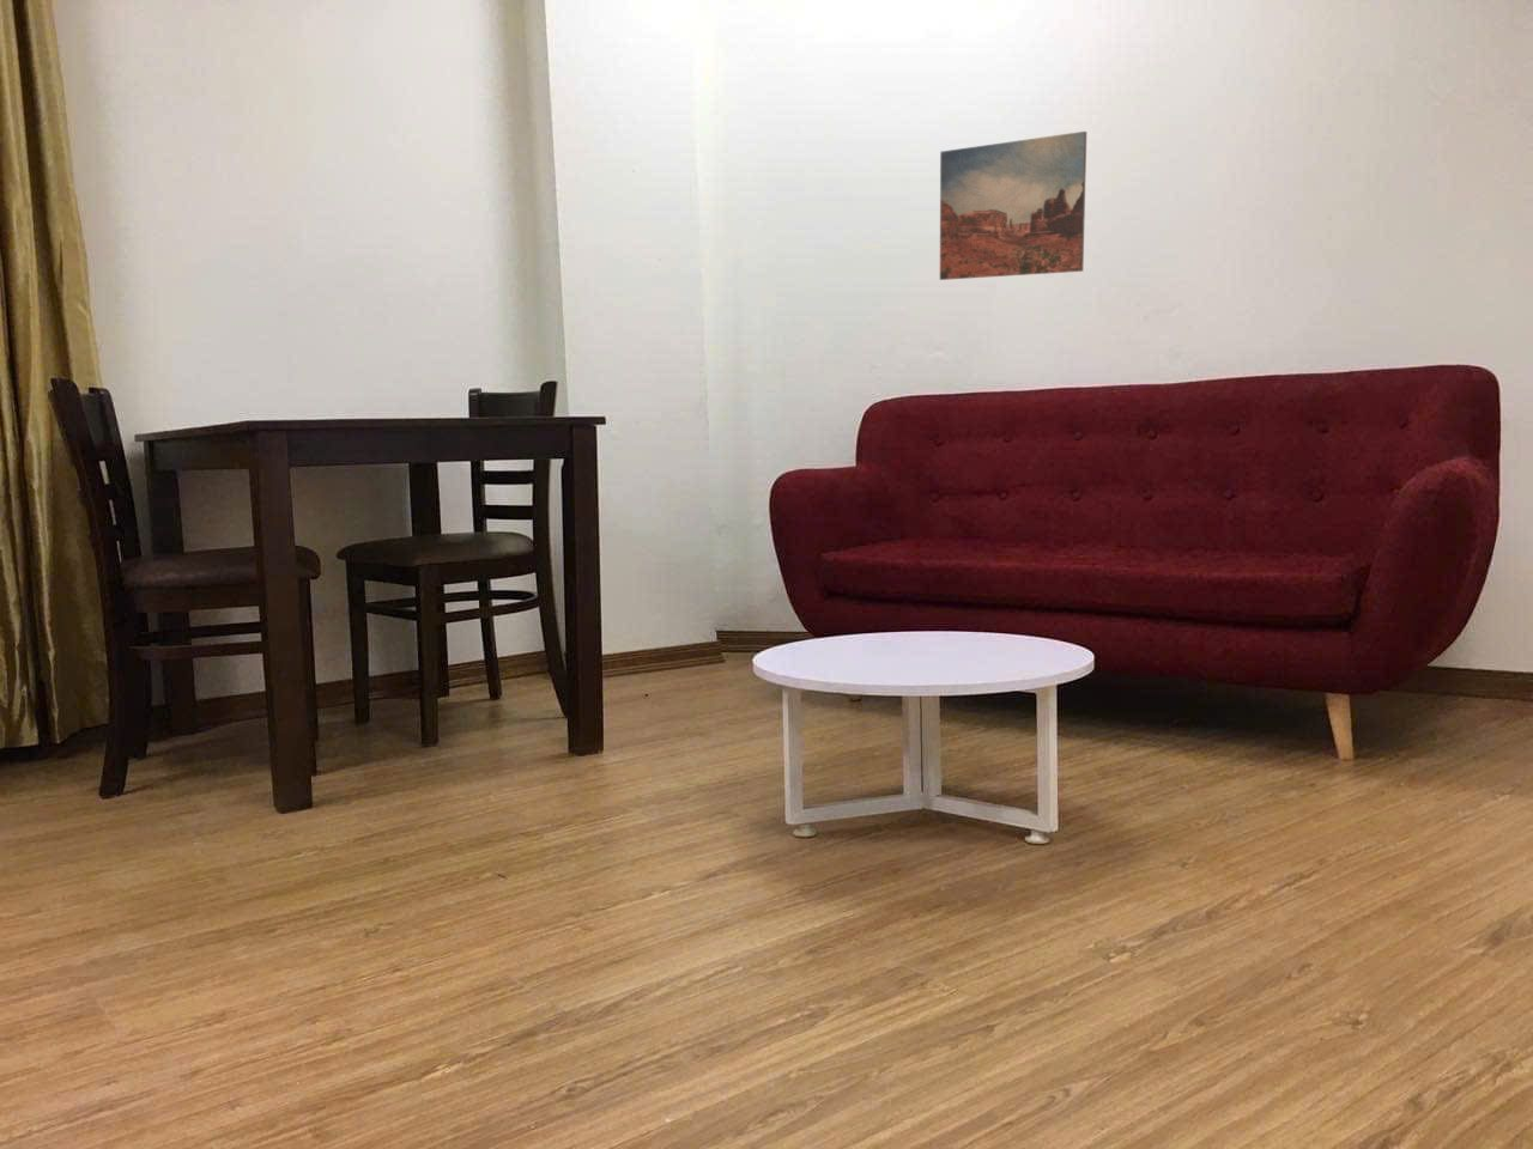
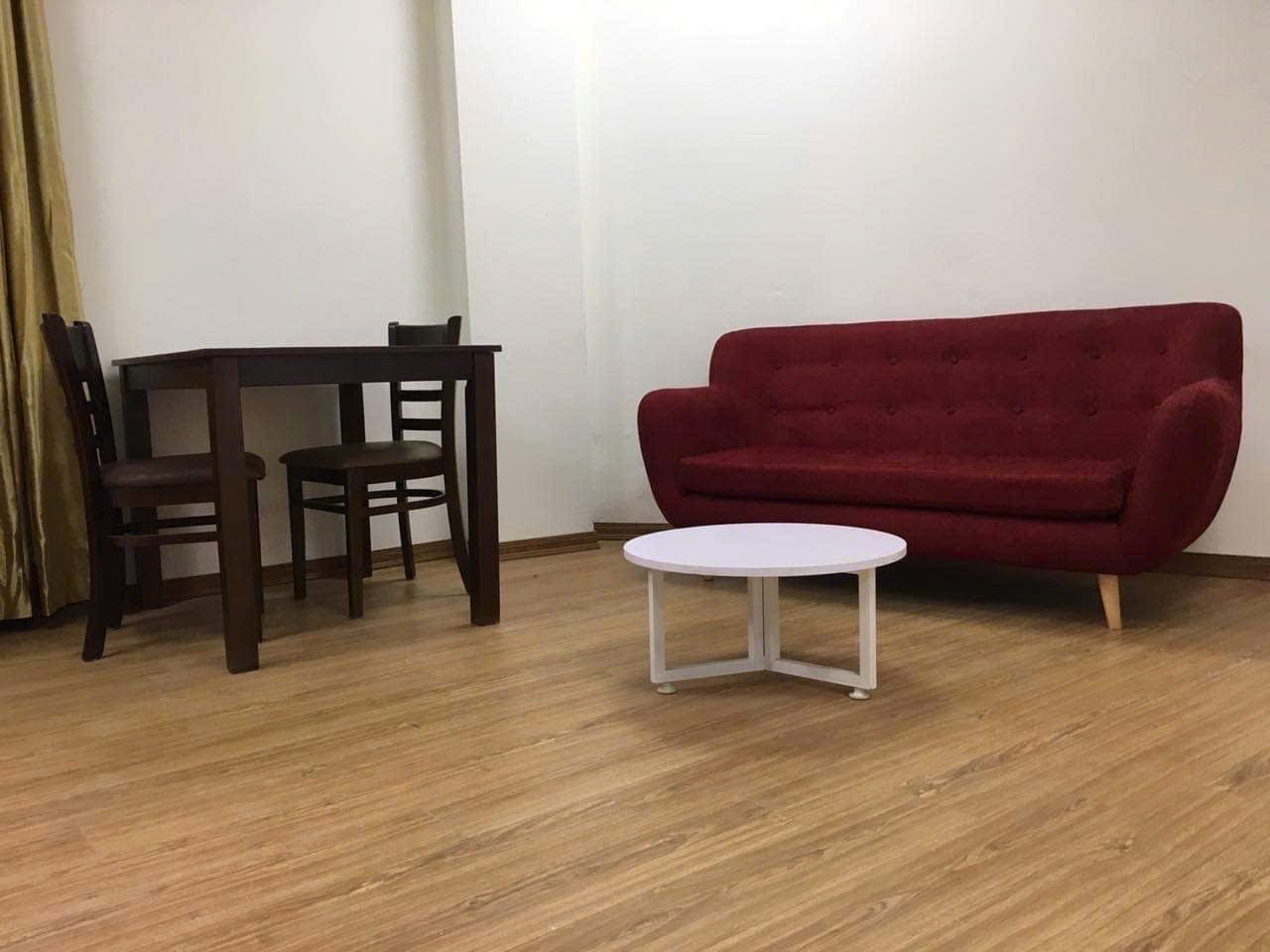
- wall art (1008, 210)
